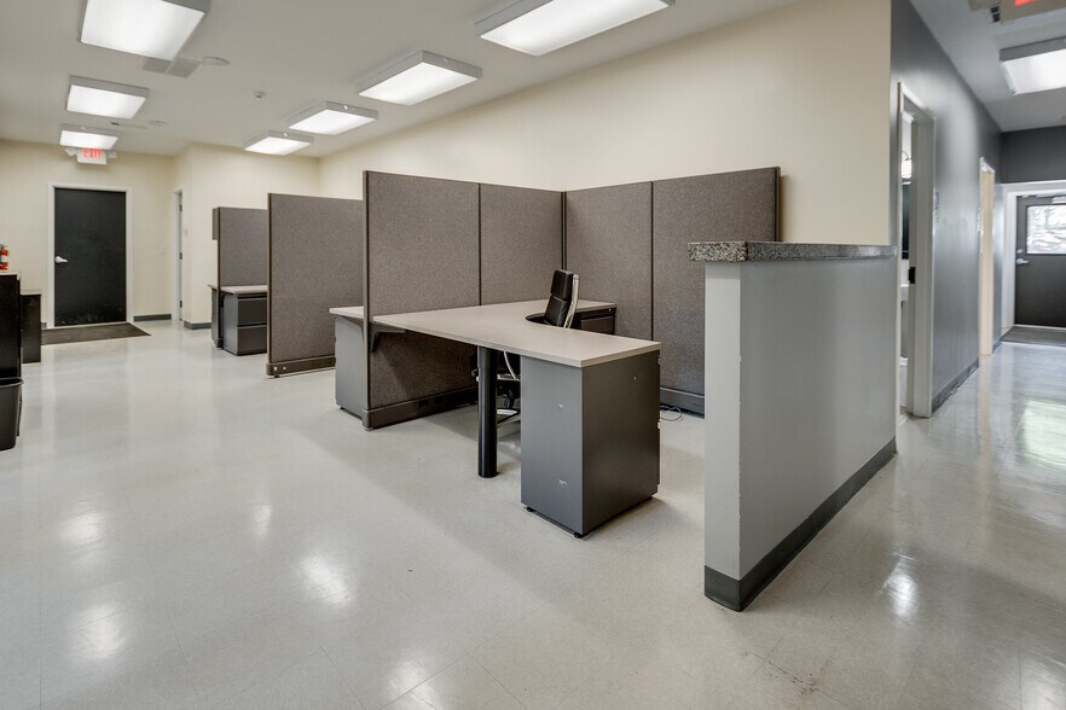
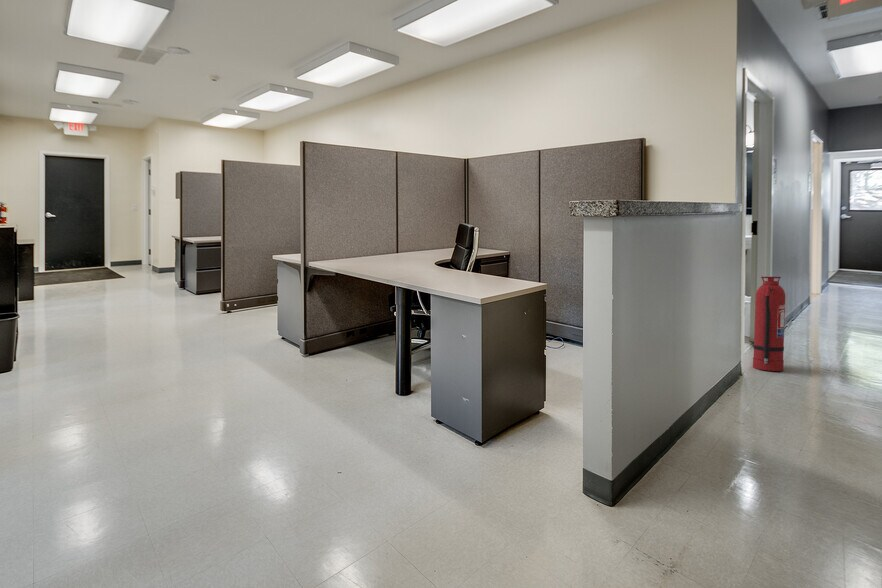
+ fire extinguisher (768, 323)
